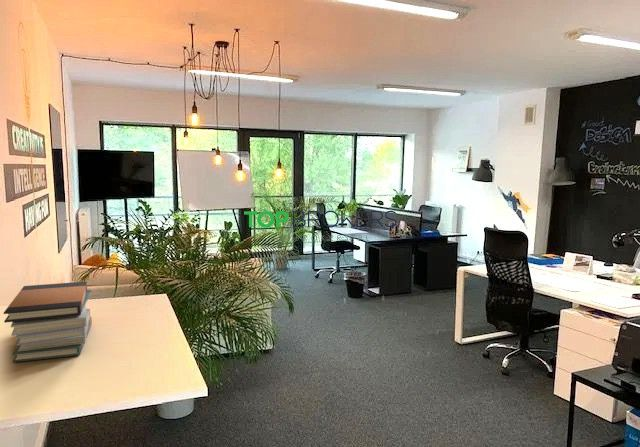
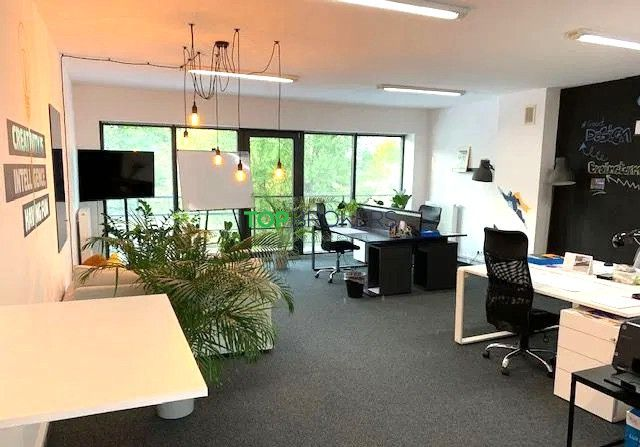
- book stack (53, 318)
